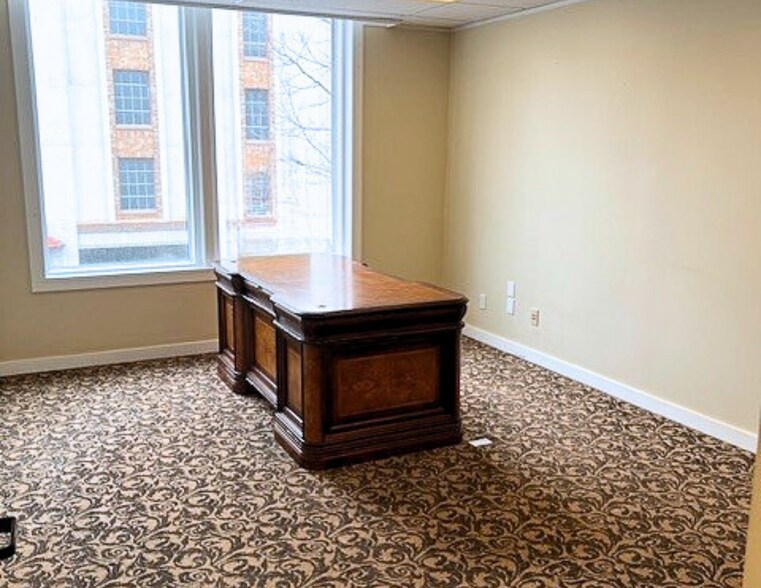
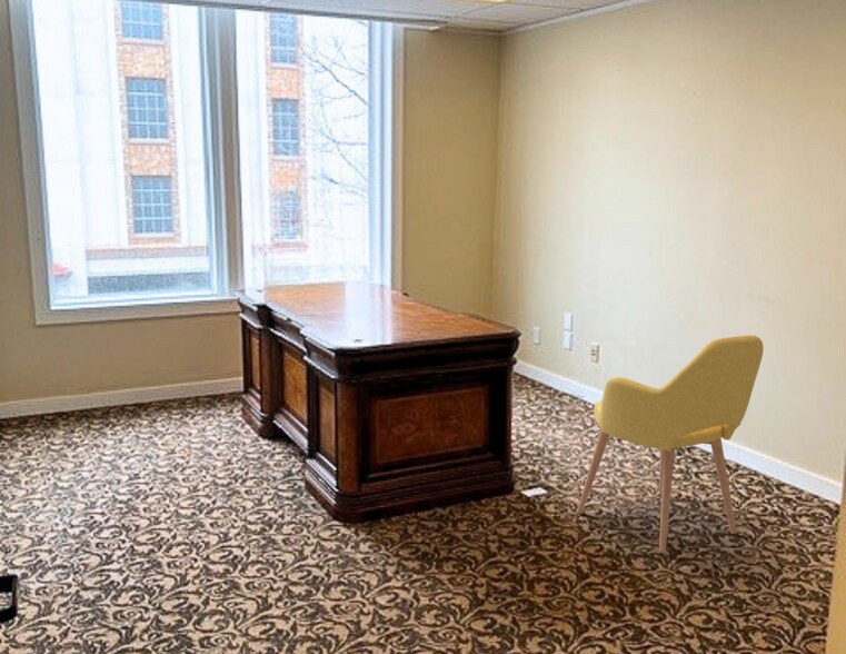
+ chair (673, 427)
